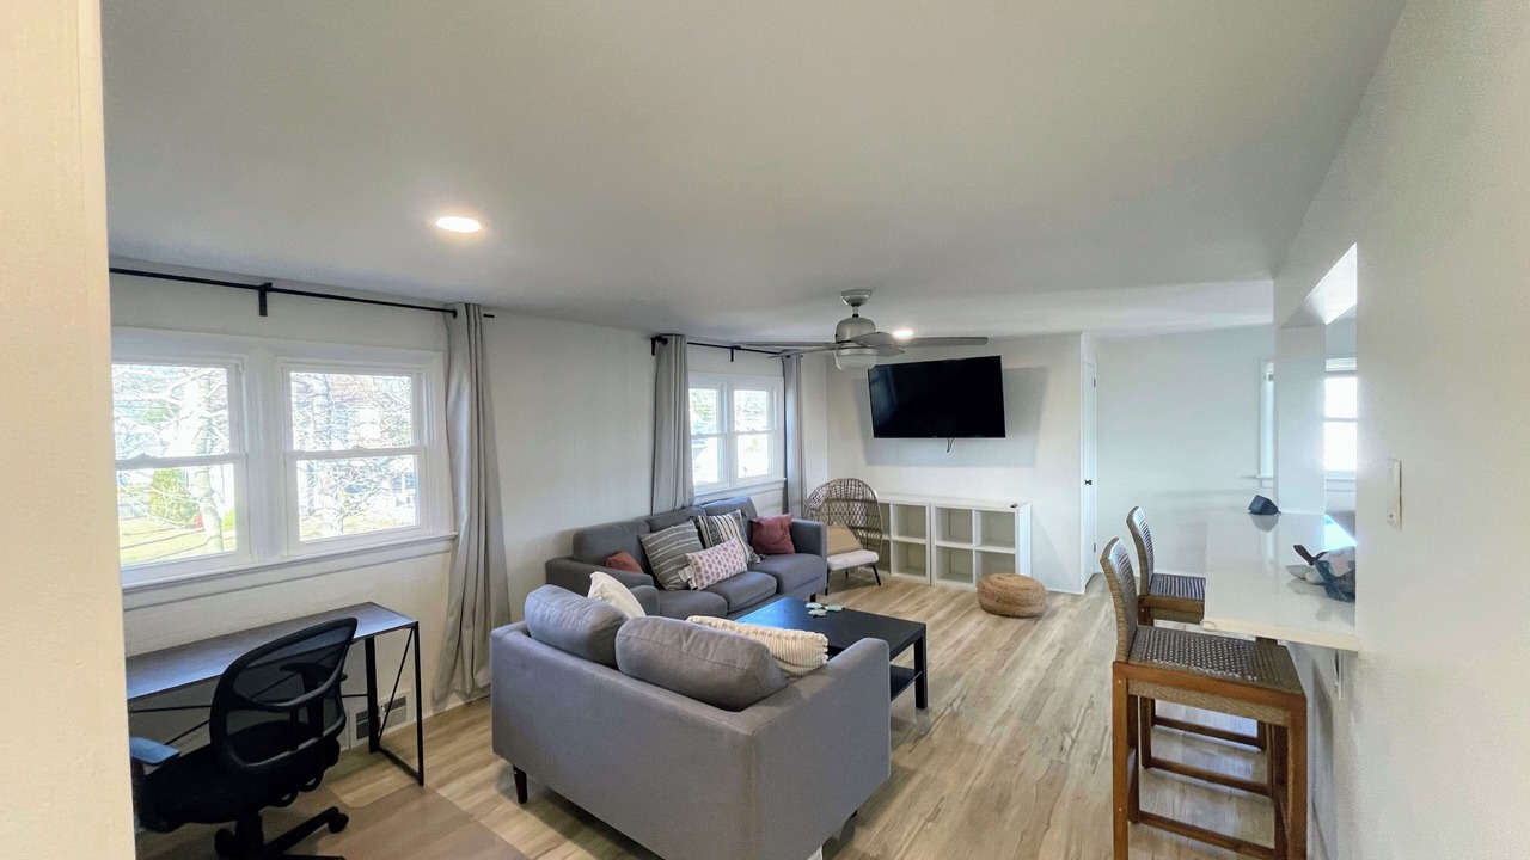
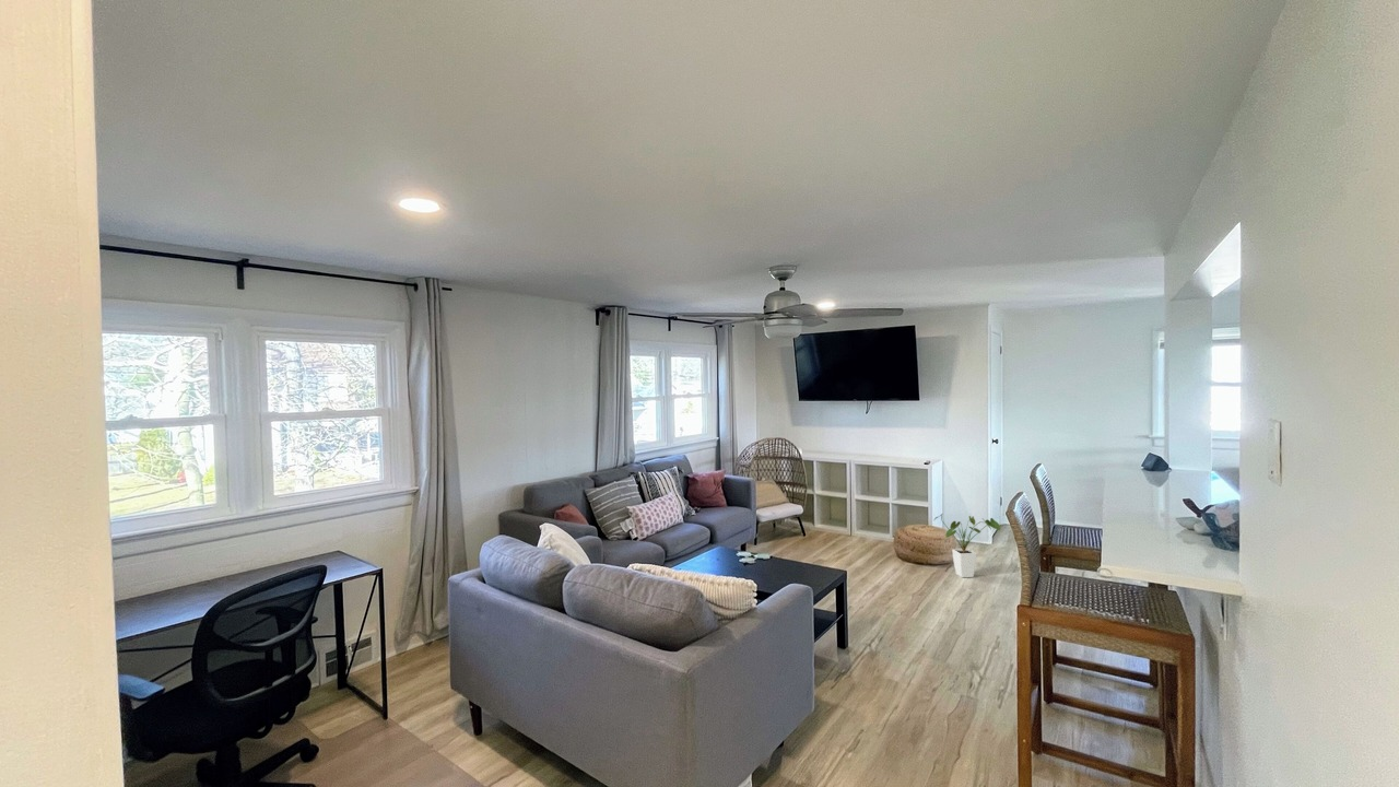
+ house plant (966, 545)
